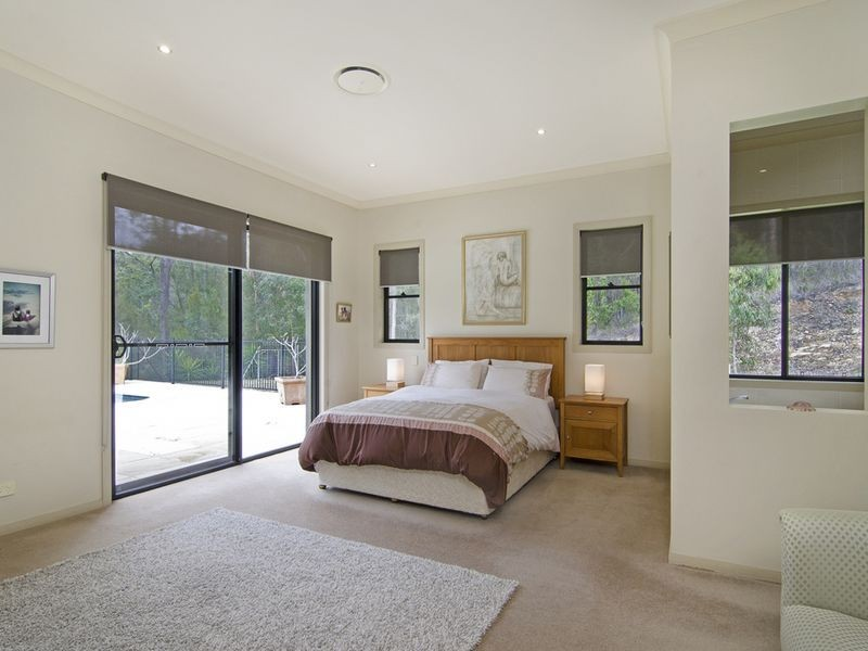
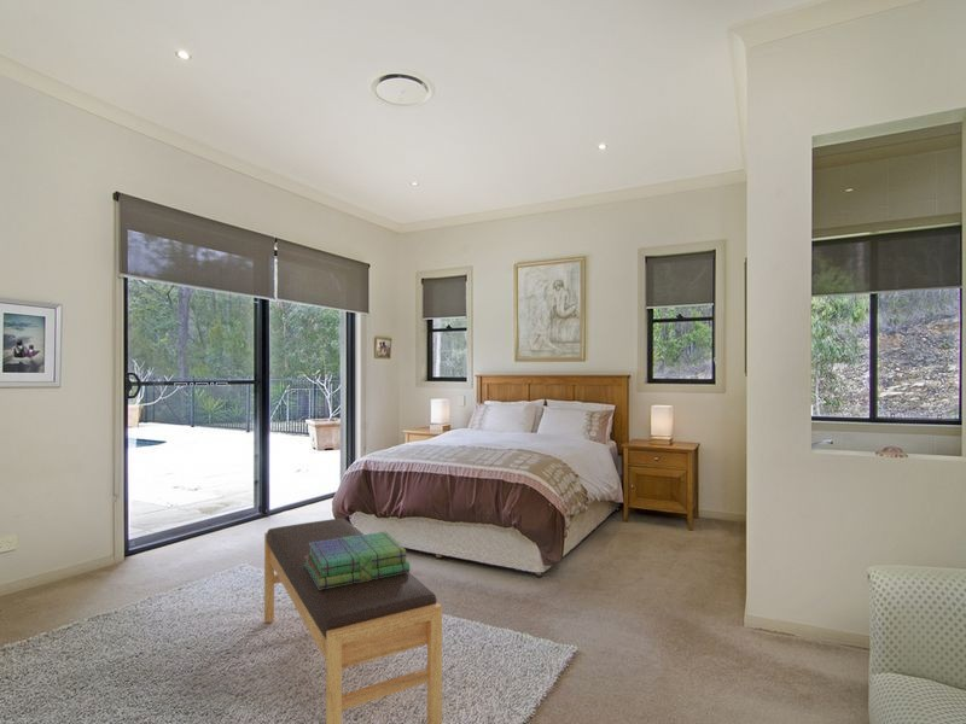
+ stack of books (356, 557)
+ bench (337, 609)
